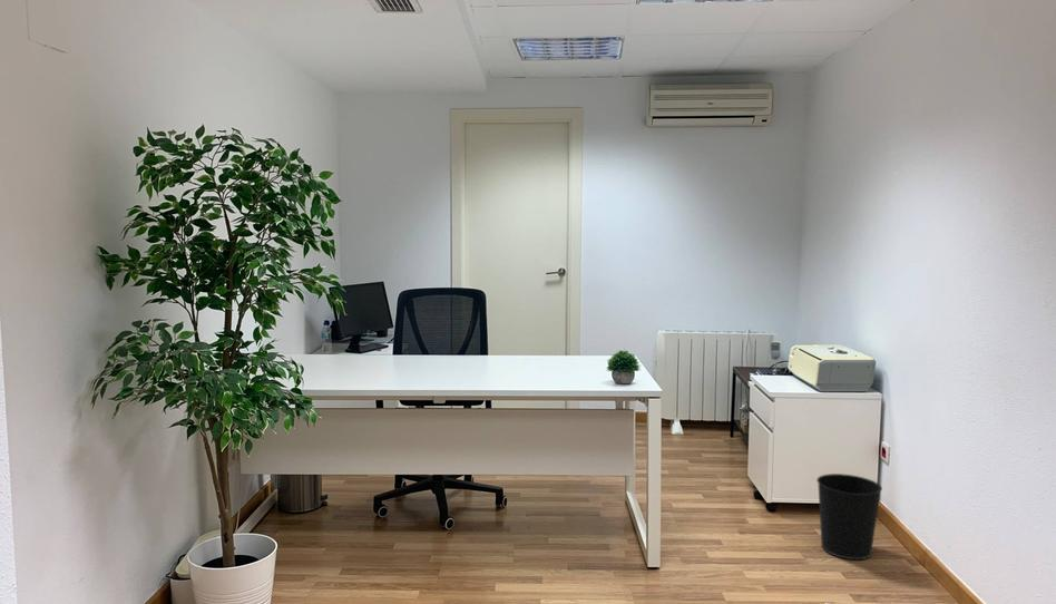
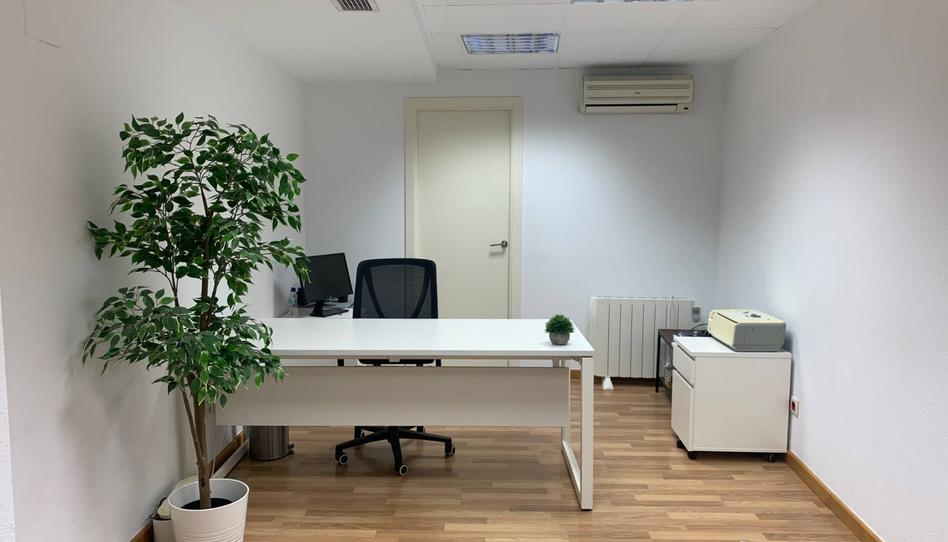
- wastebasket (847, 516)
